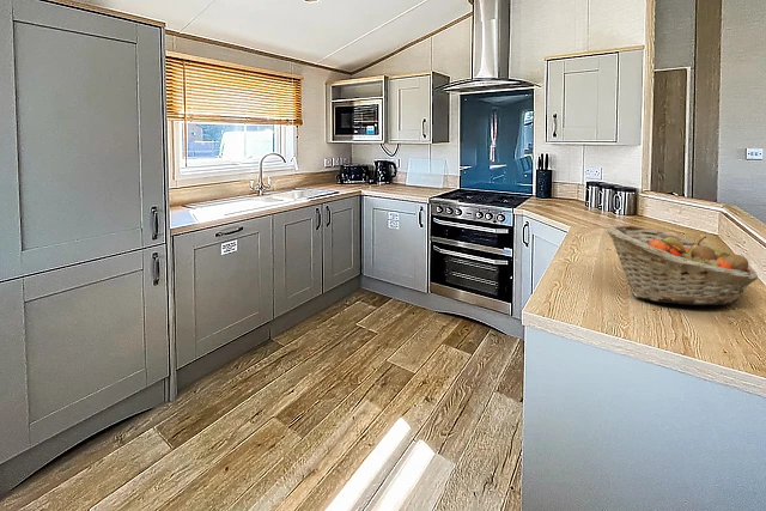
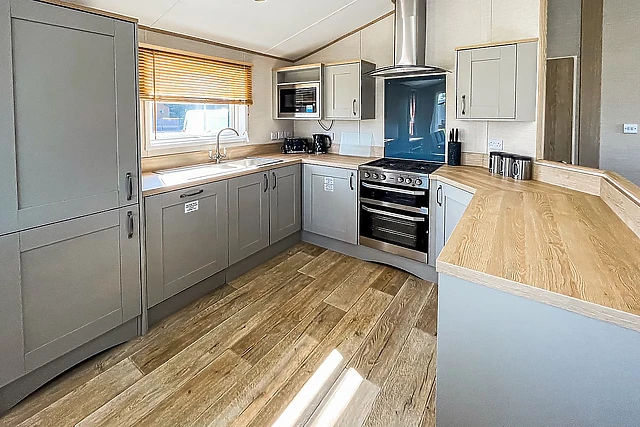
- fruit basket (677, 261)
